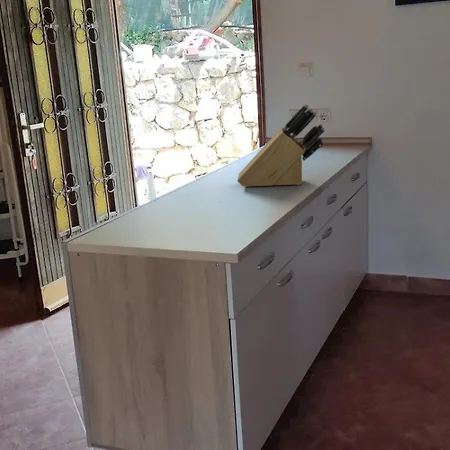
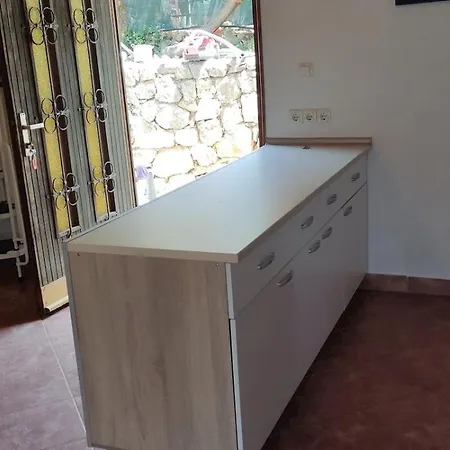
- knife block (280, 145)
